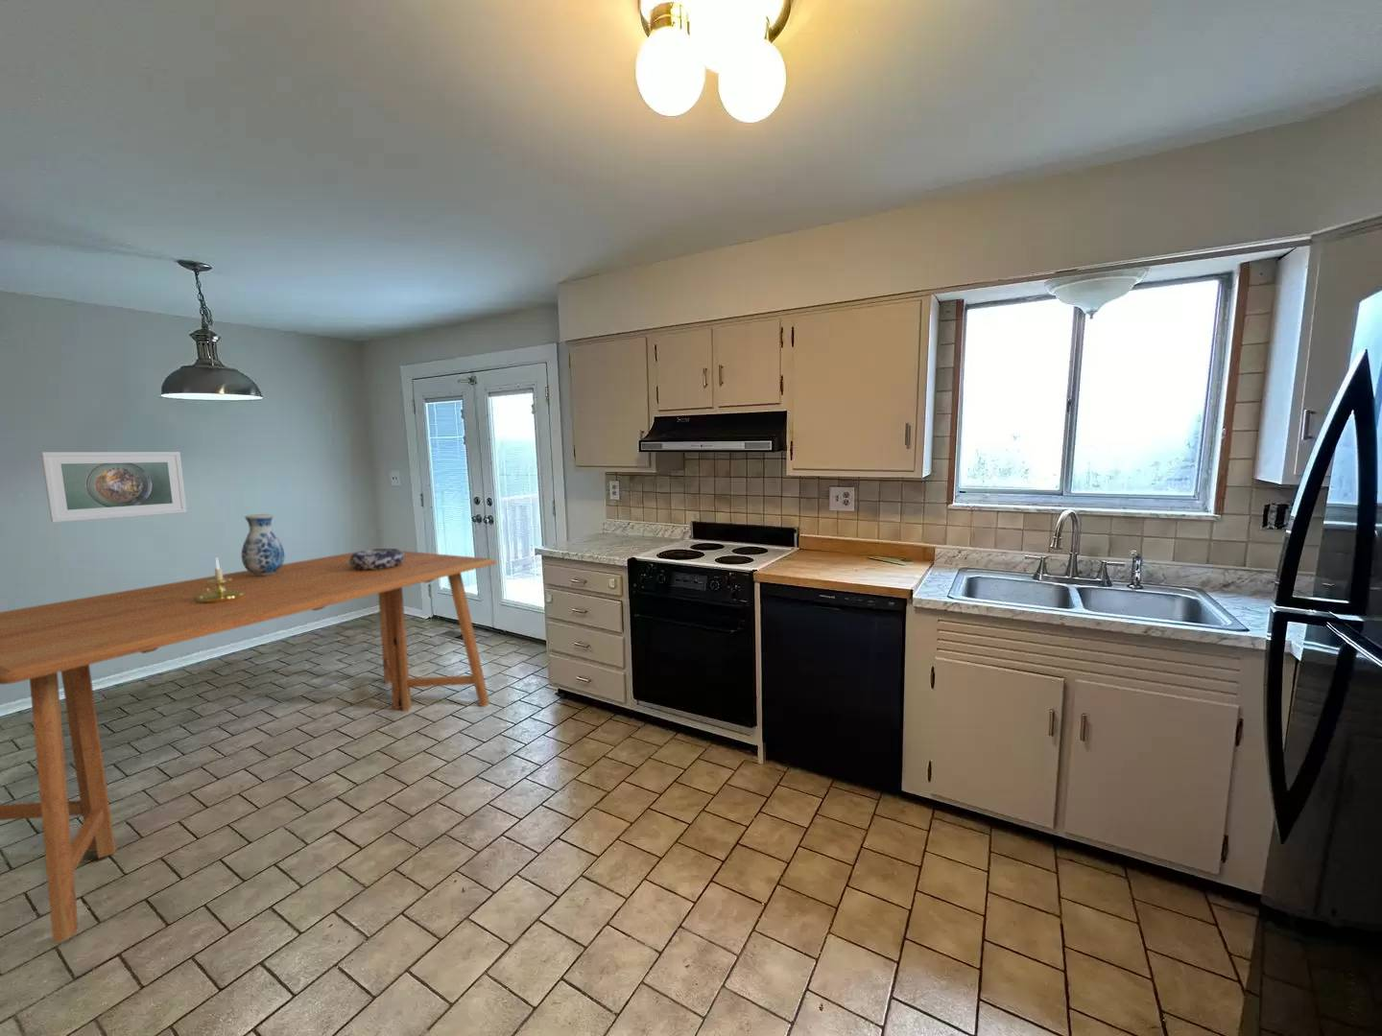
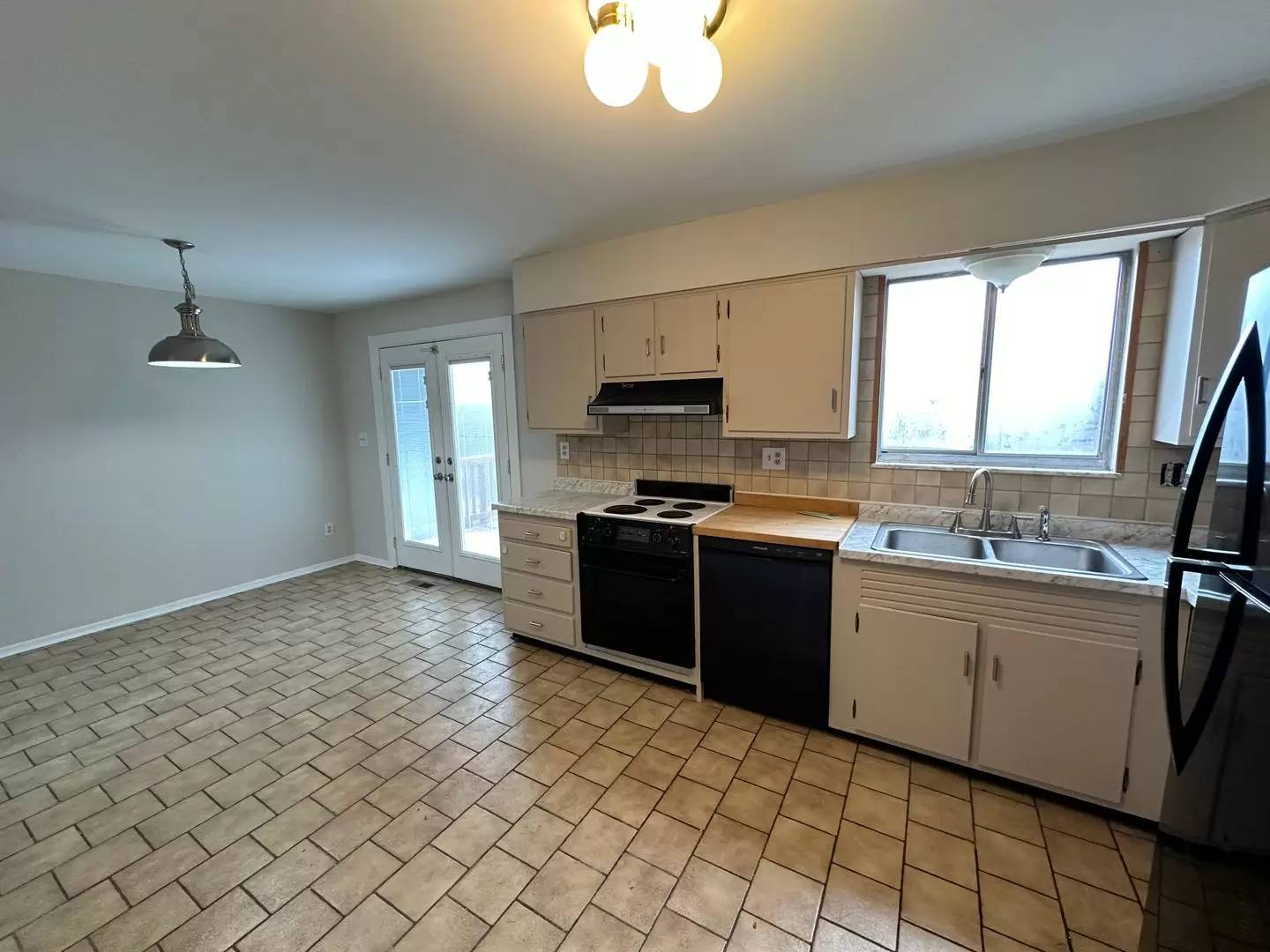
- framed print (119, 484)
- decorative bowl (378, 558)
- dining table (260, 621)
- candle holder (217, 578)
- vase (262, 544)
